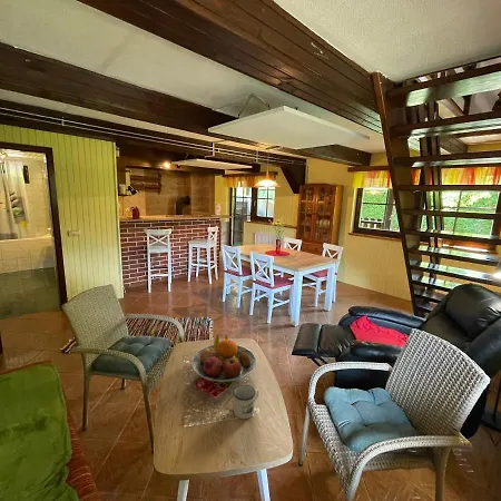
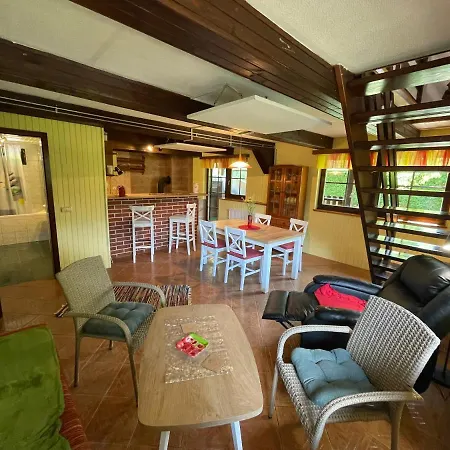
- fruit bowl (224, 357)
- mug (246, 400)
